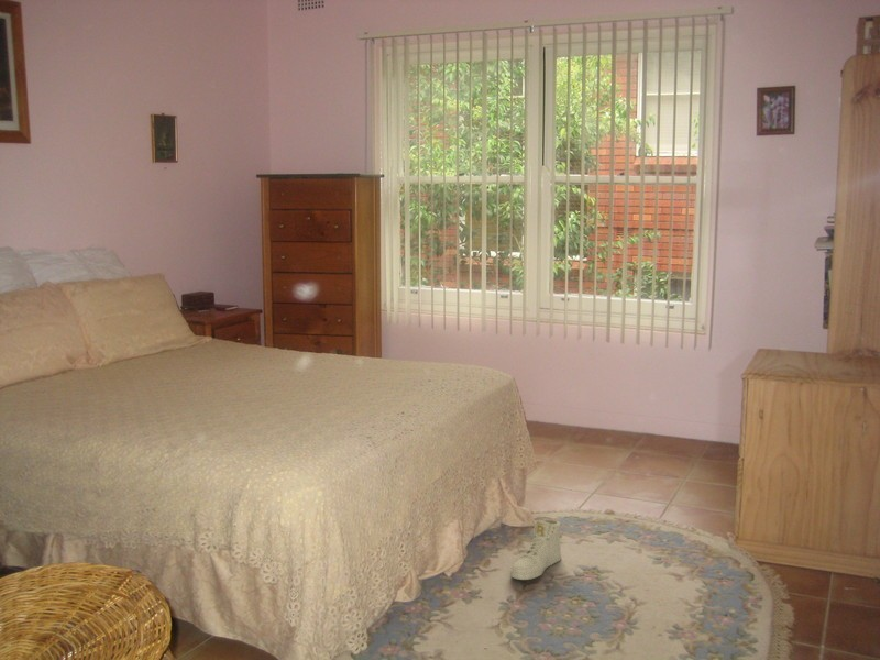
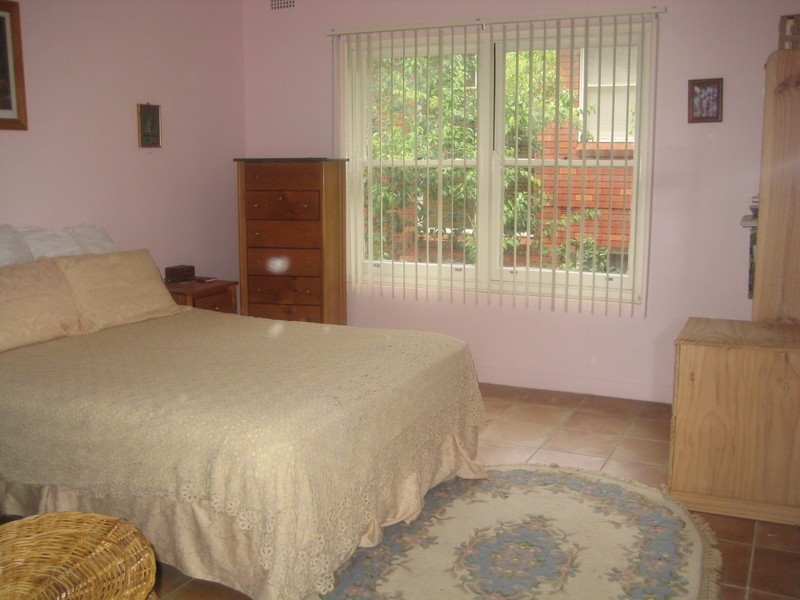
- sneaker (535, 546)
